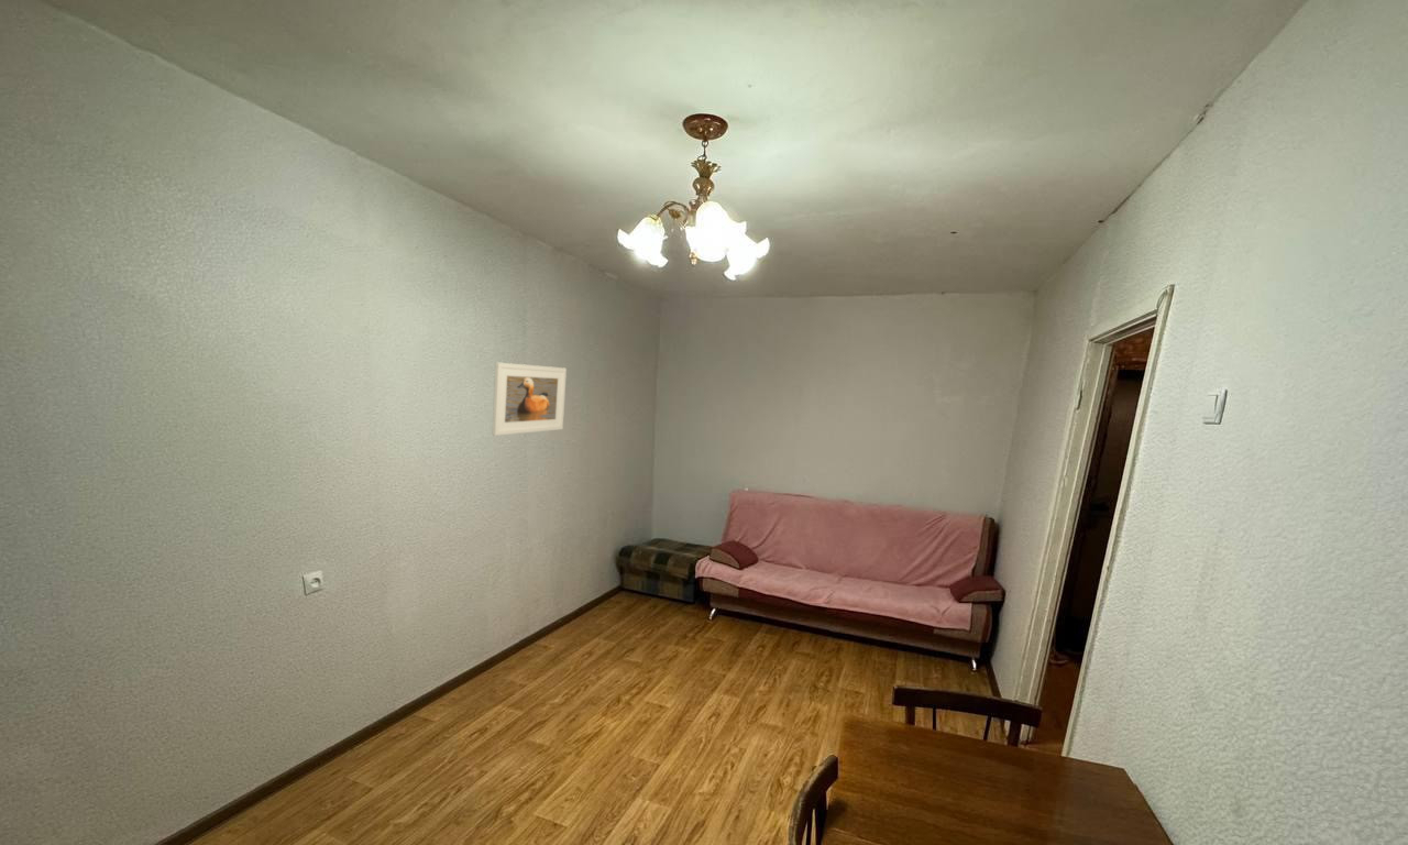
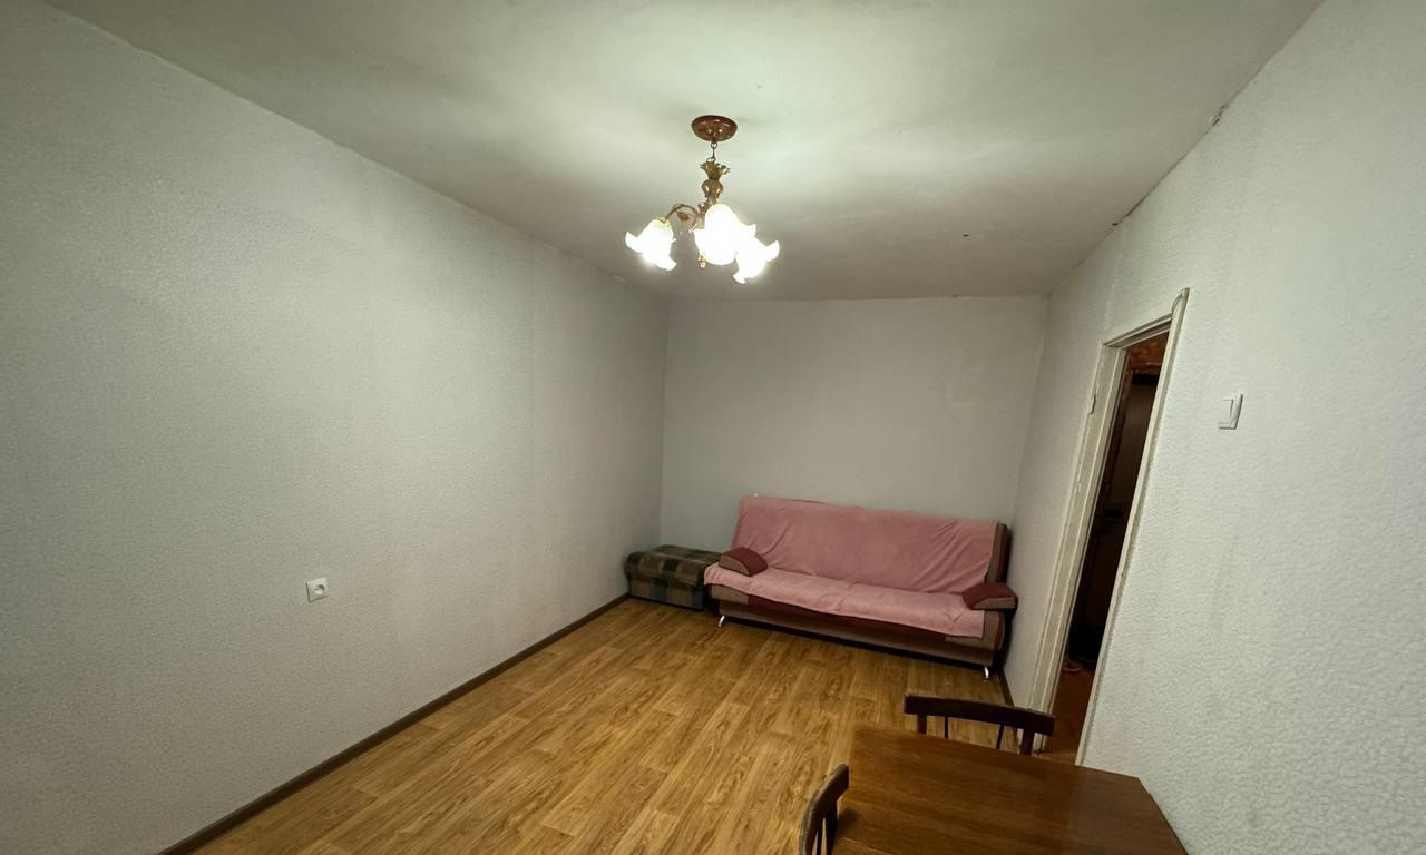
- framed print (531, 398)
